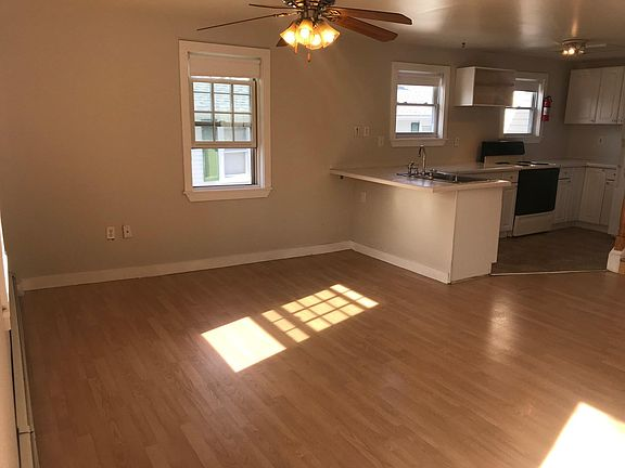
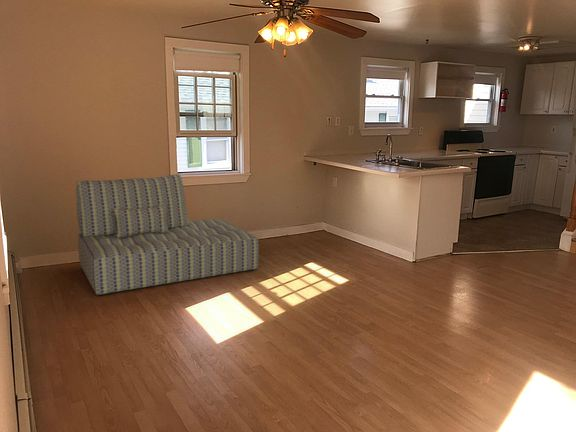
+ sofa (166, 223)
